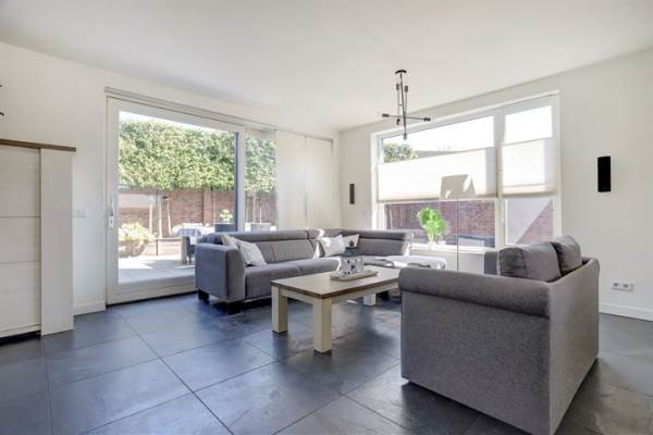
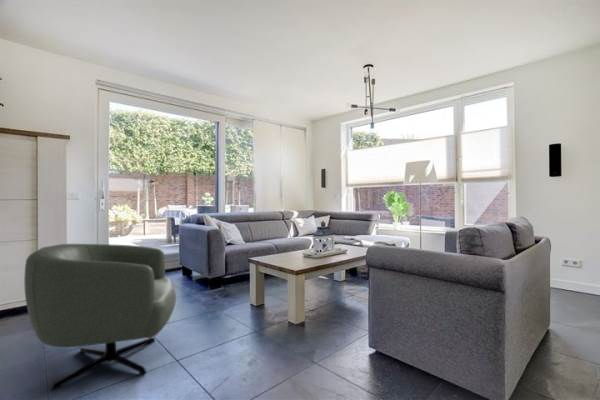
+ armchair (109, 303)
